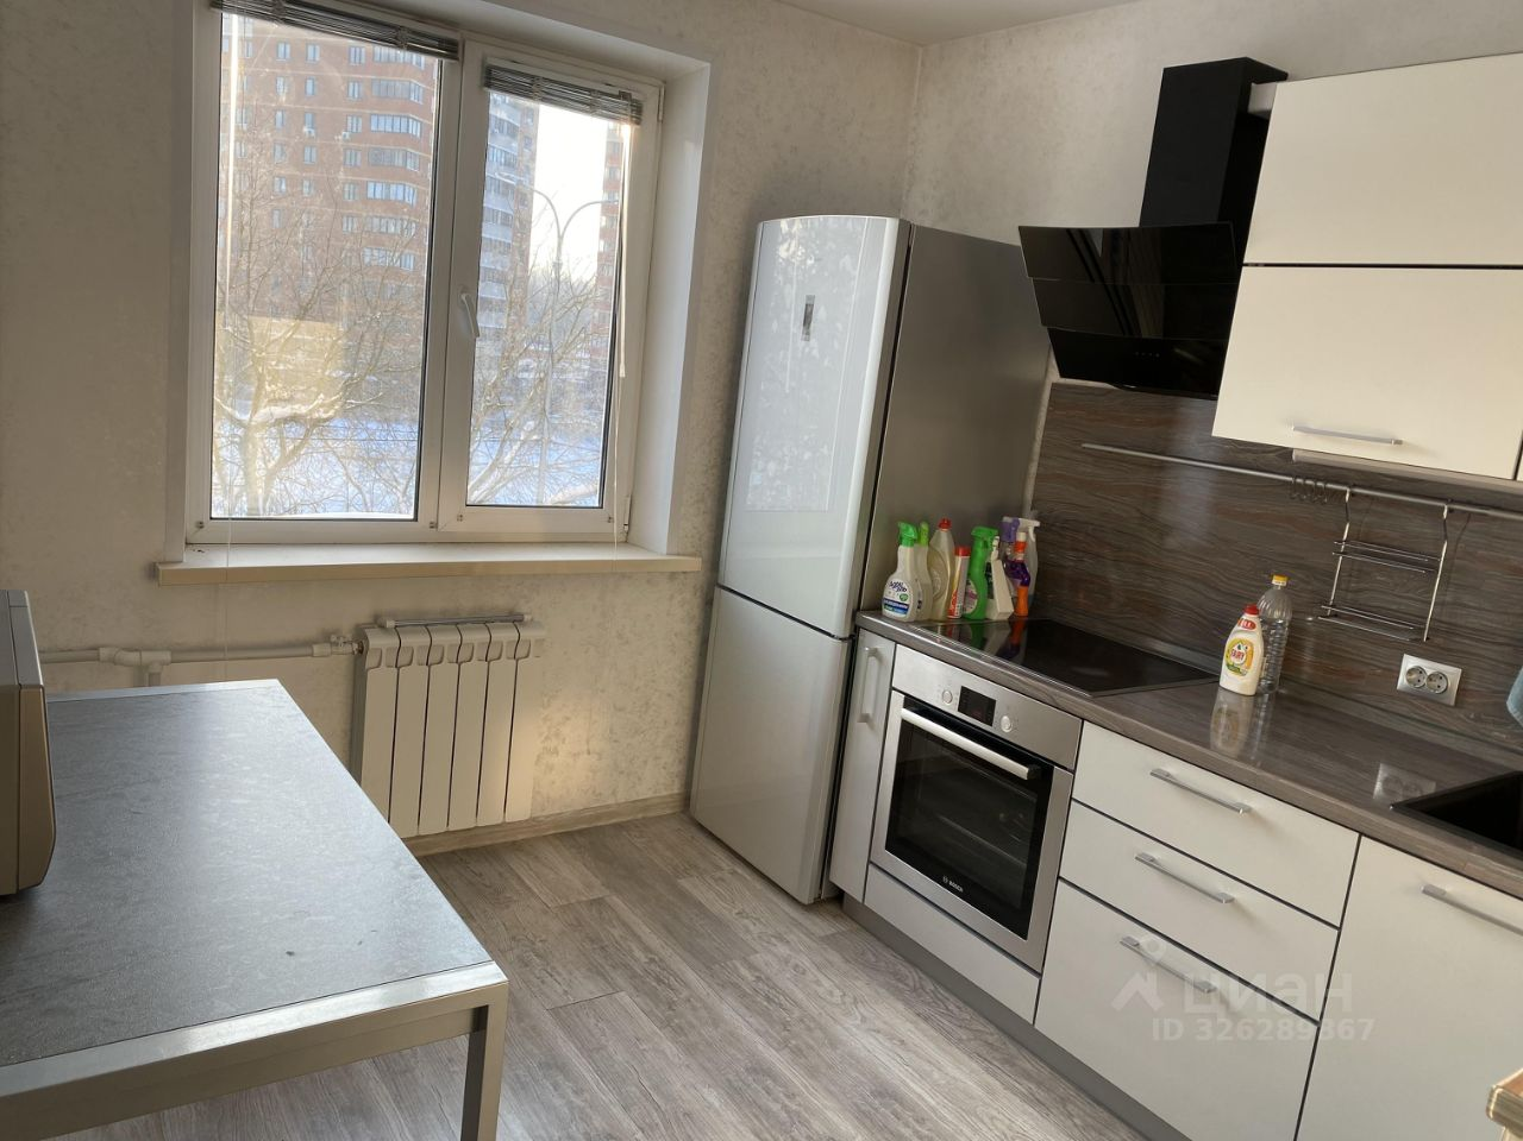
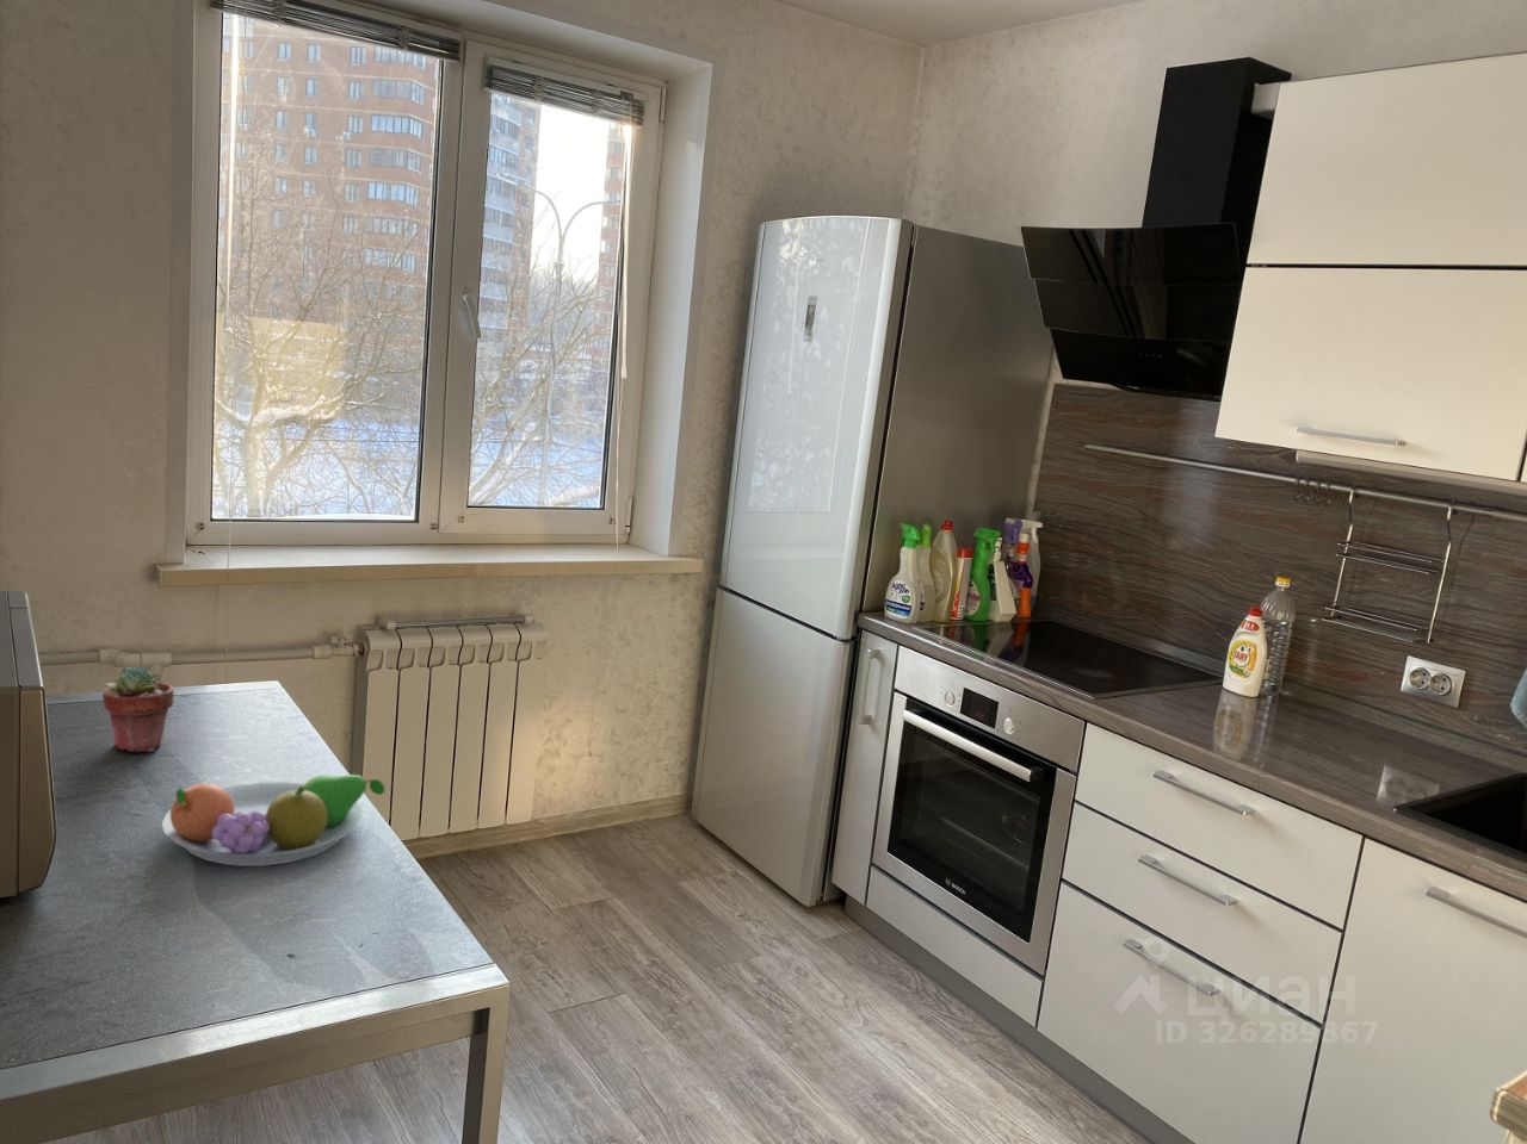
+ fruit bowl (273, 799)
+ potted succulent (137, 705)
